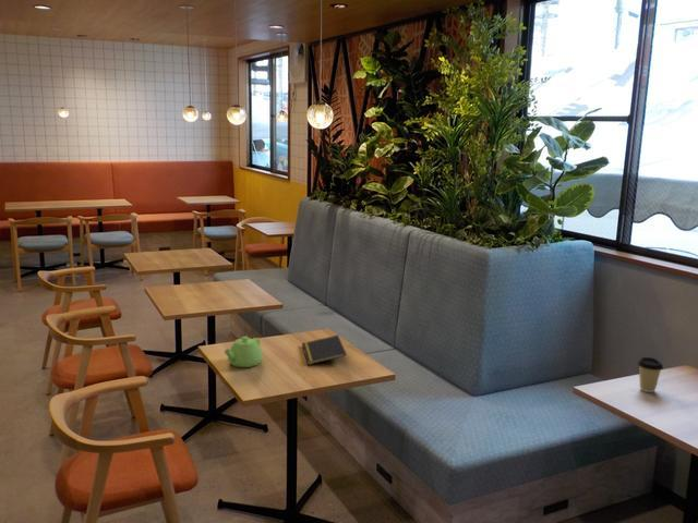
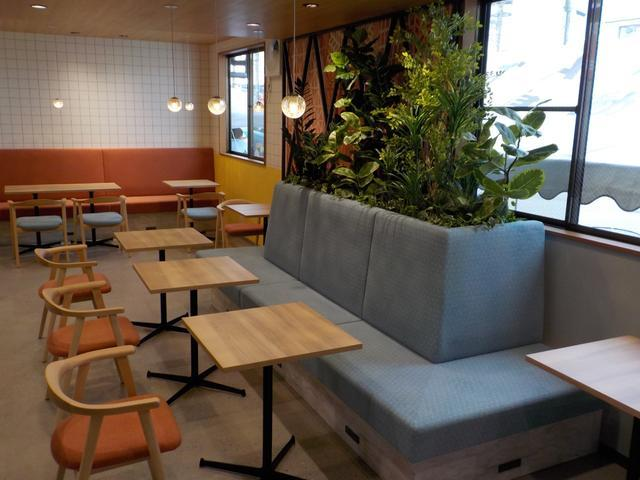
- coffee cup (649, 375)
- notepad (323, 349)
- teapot (243, 350)
